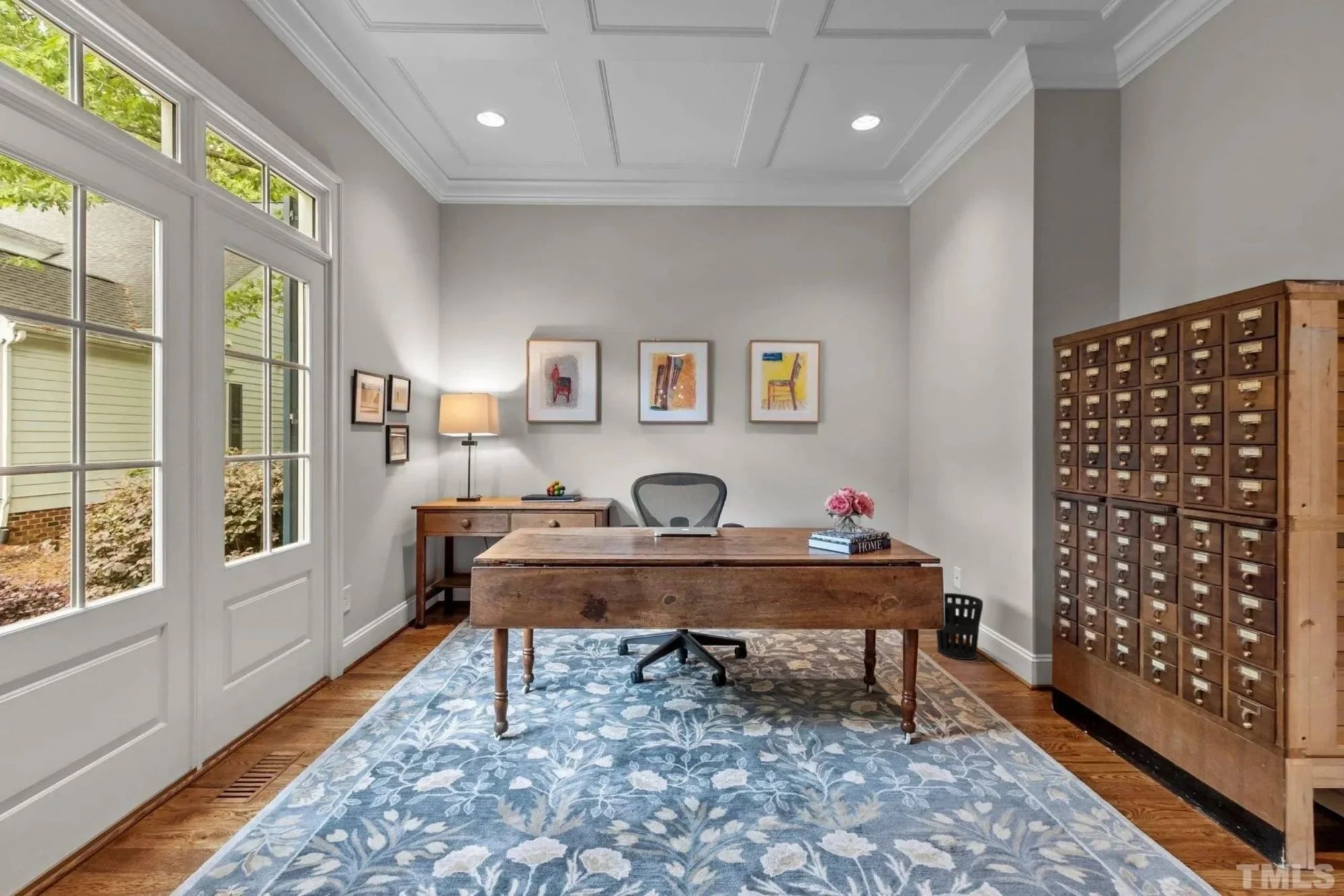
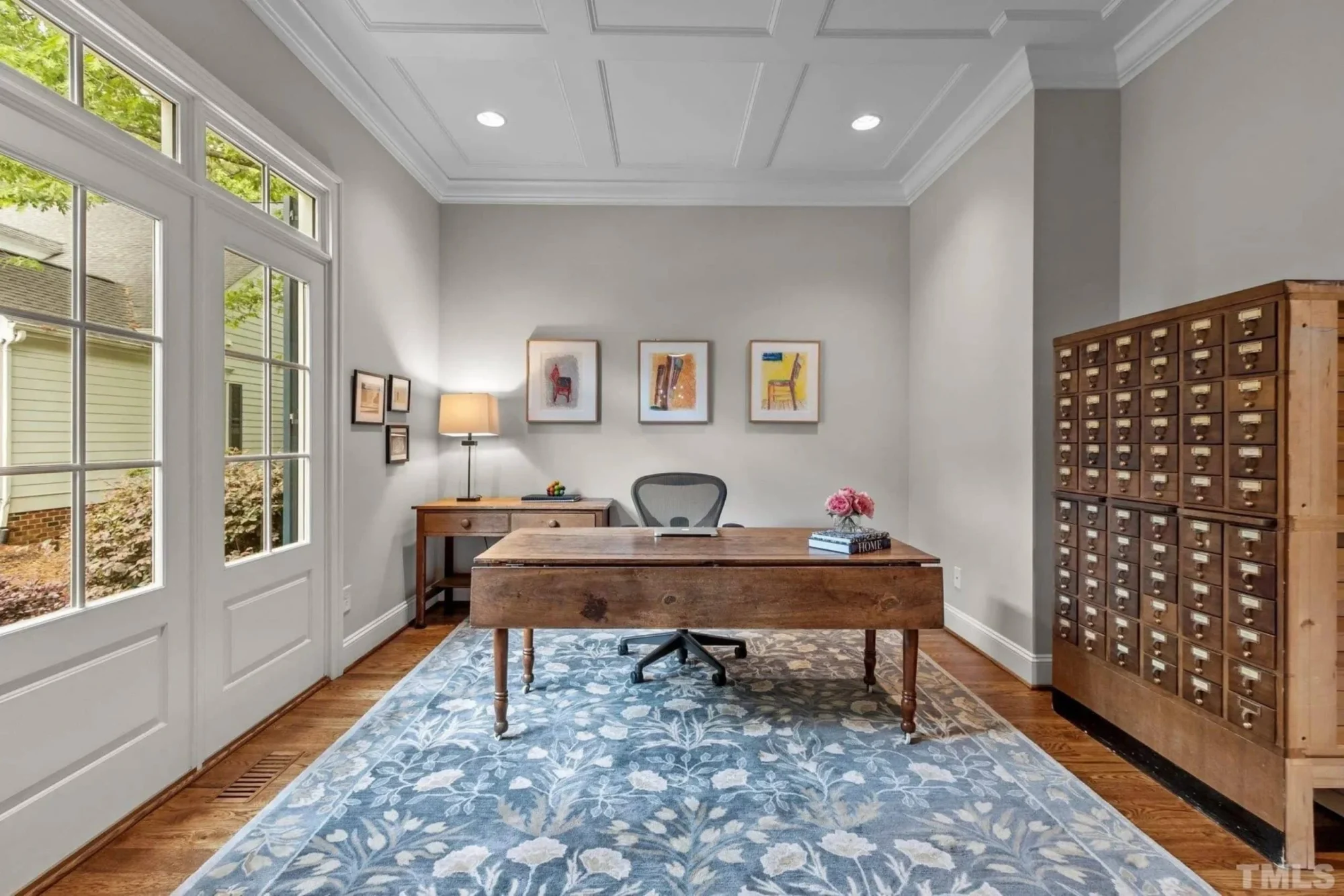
- wastebasket (957, 625)
